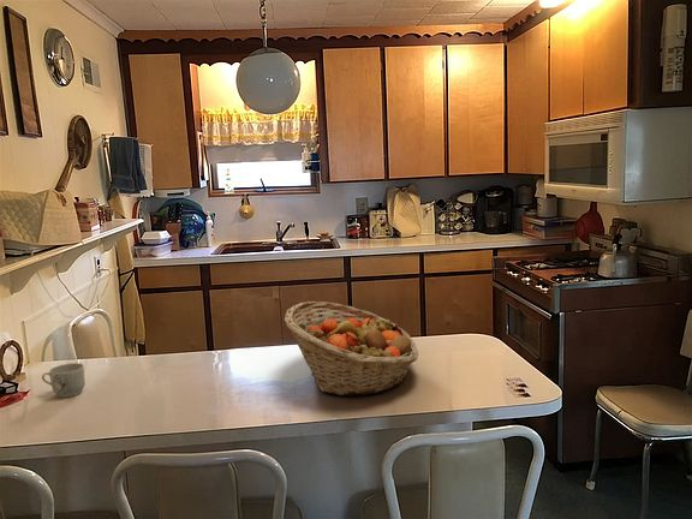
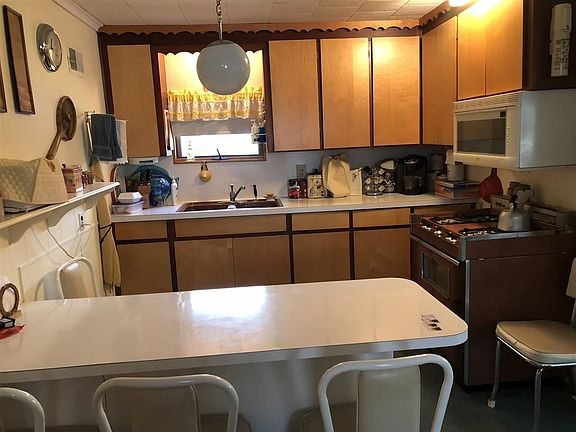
- mug (62, 381)
- fruit basket (352, 341)
